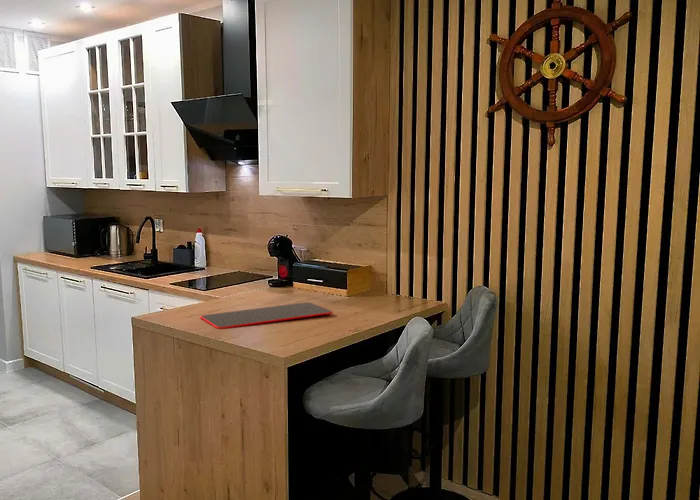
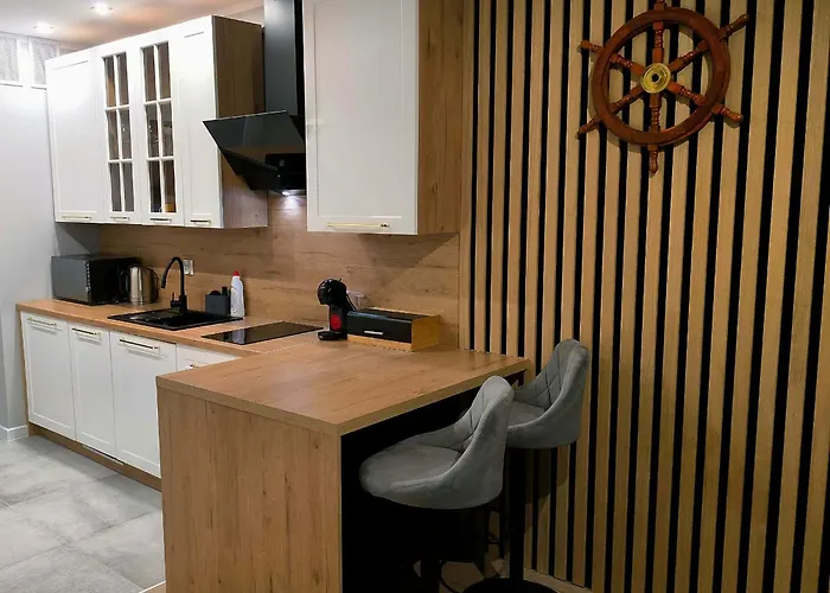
- cutting board (267, 314)
